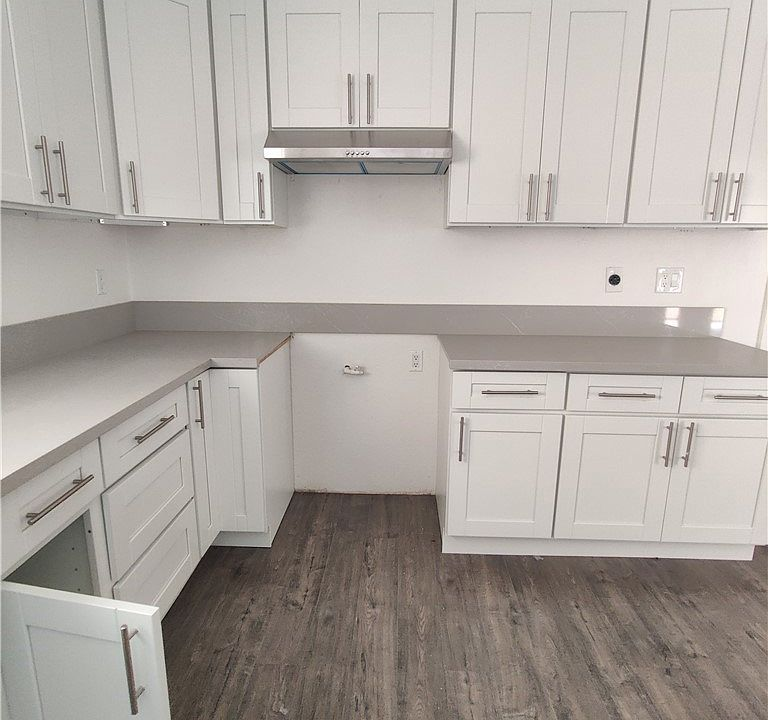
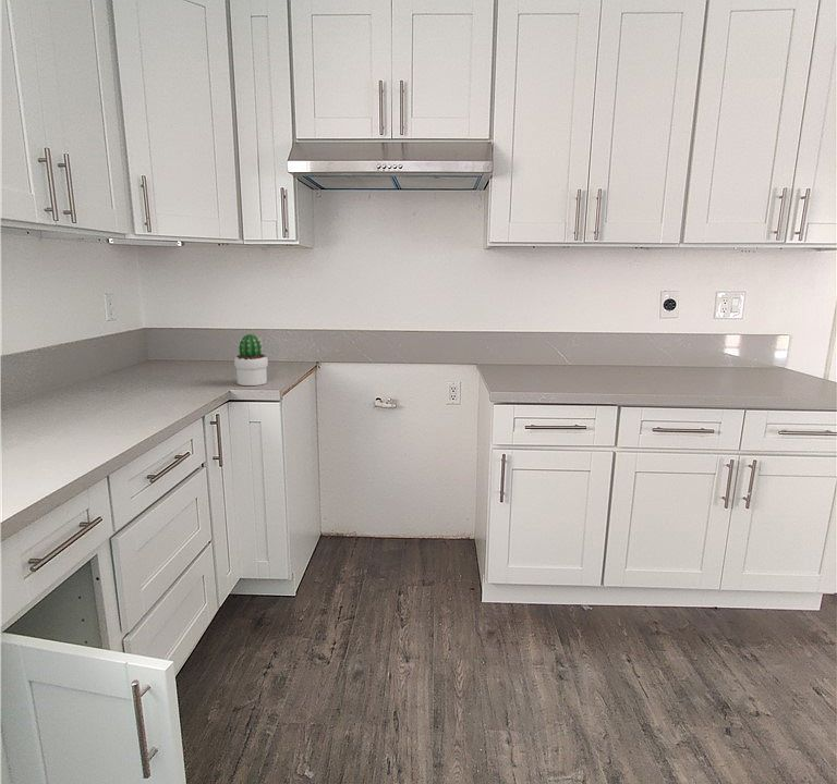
+ potted cactus (251, 358)
